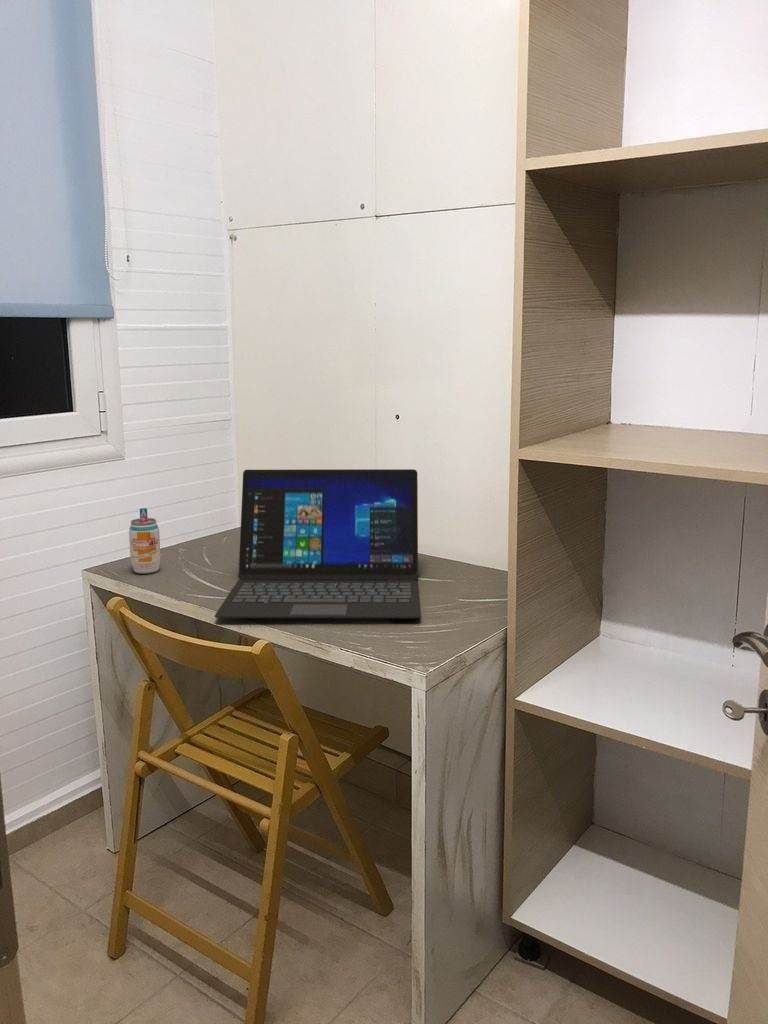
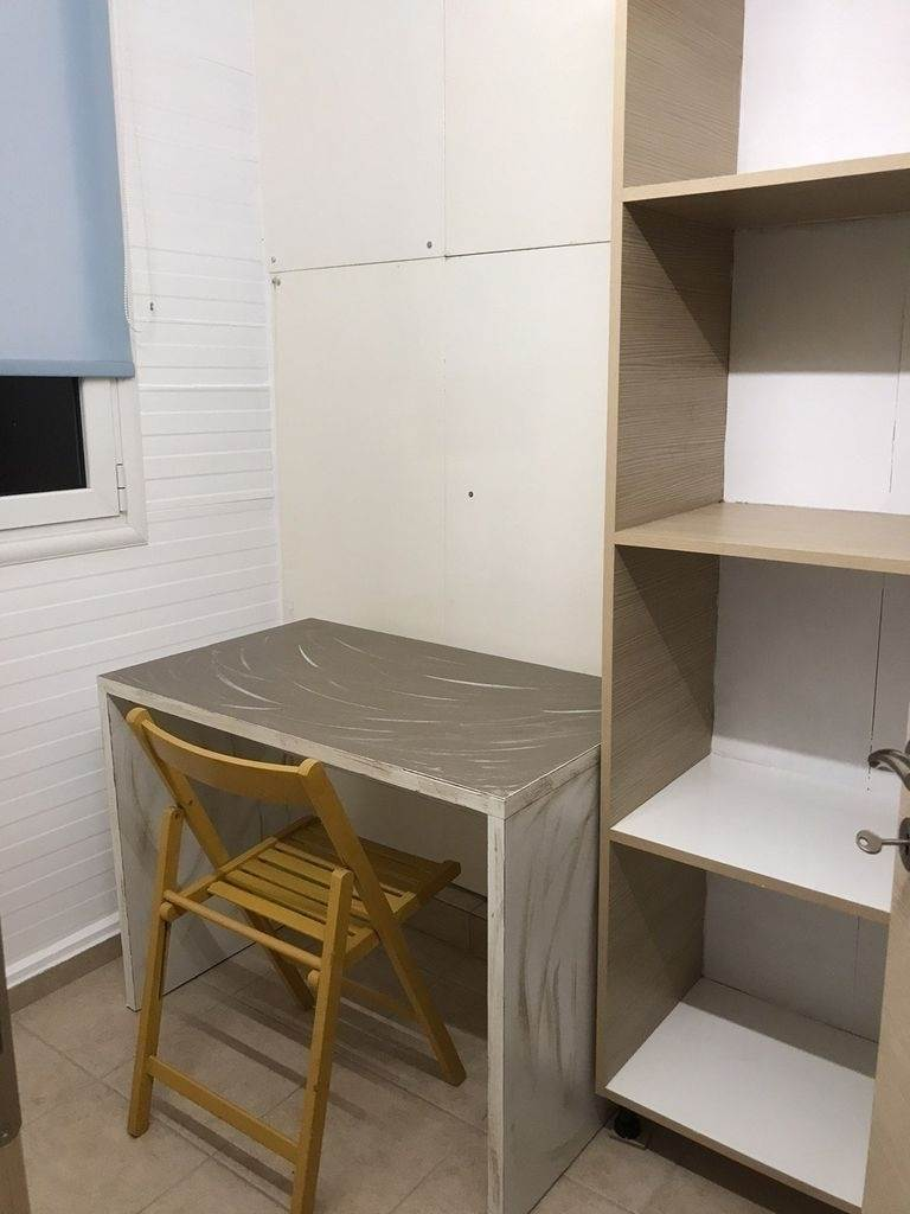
- beverage can (144, 540)
- laptop (324, 537)
